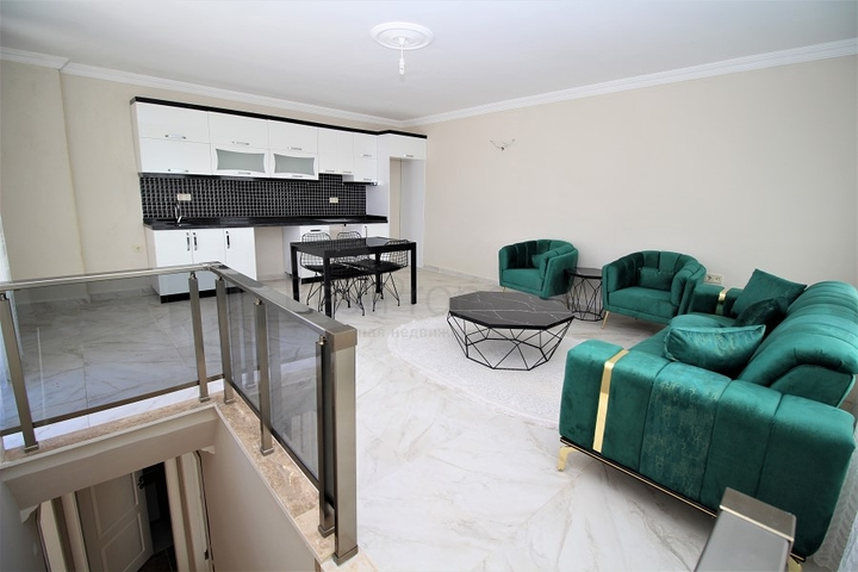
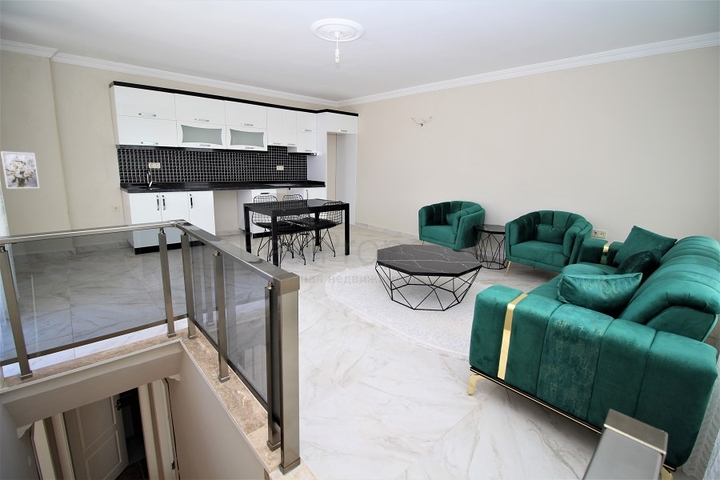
+ wall art (20, 170)
